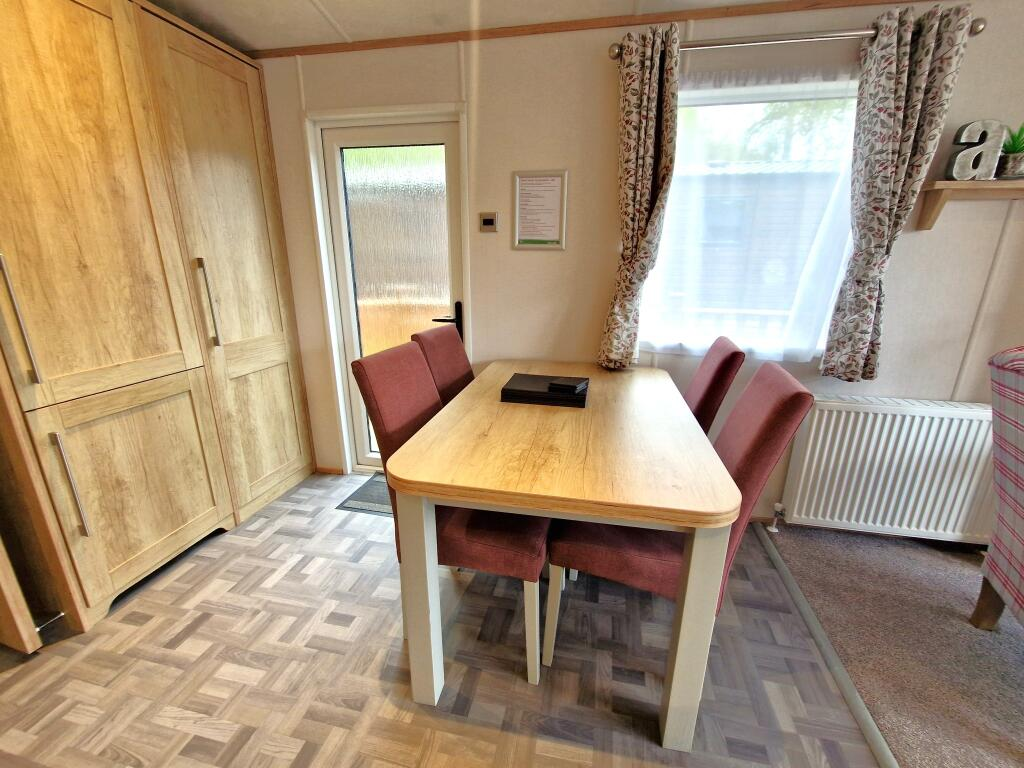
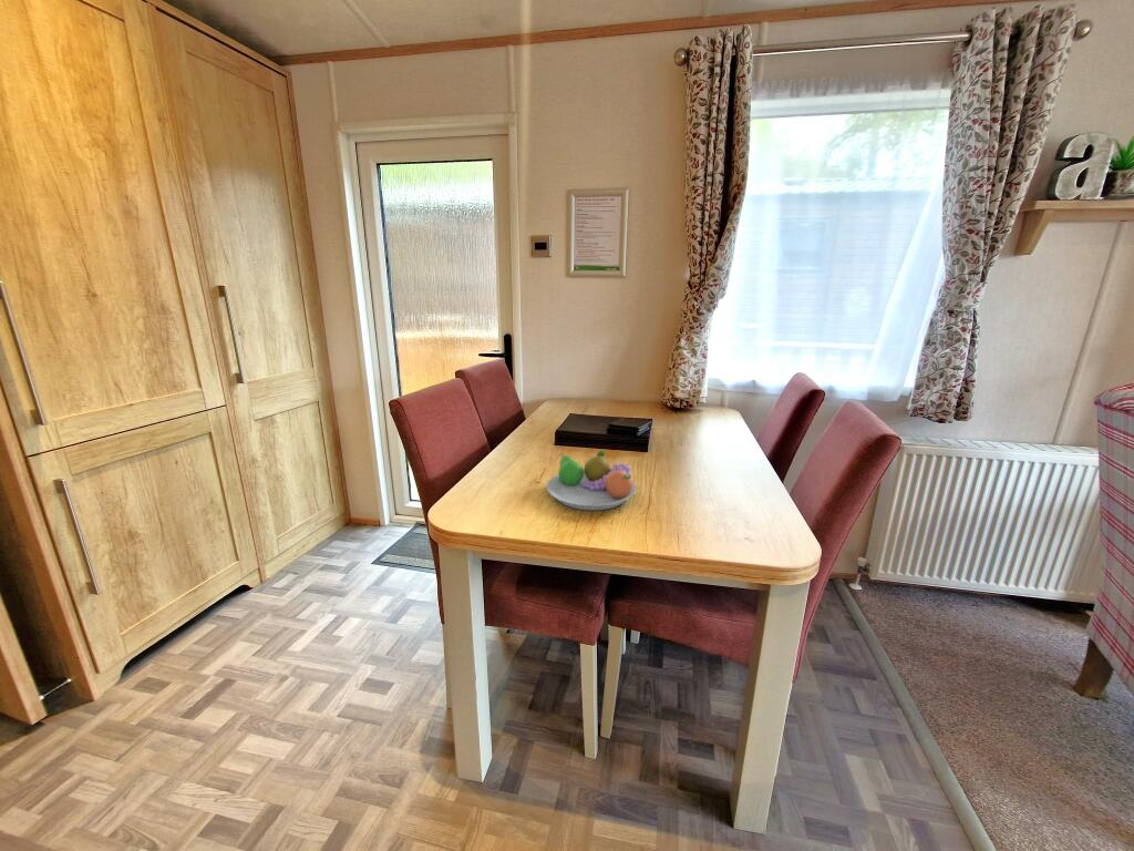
+ fruit bowl (589, 475)
